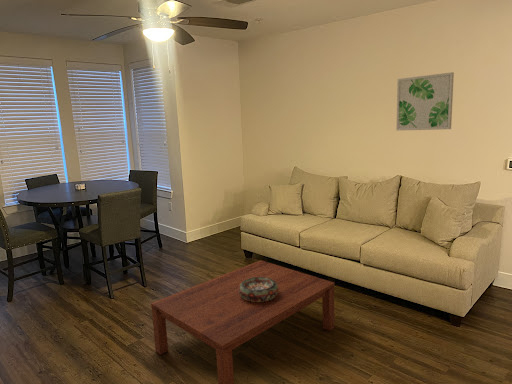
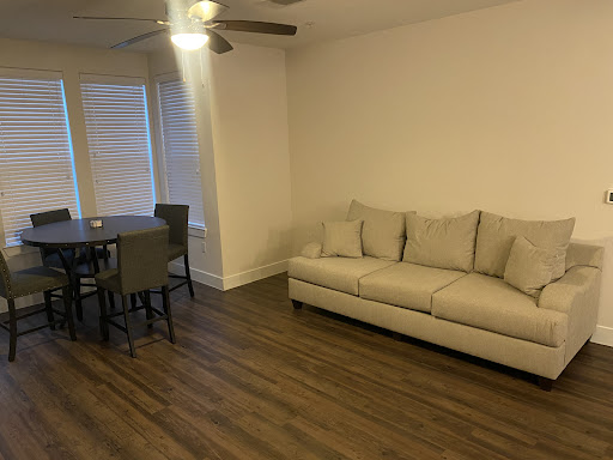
- decorative bowl (258, 289)
- coffee table (247, 316)
- wall art (423, 103)
